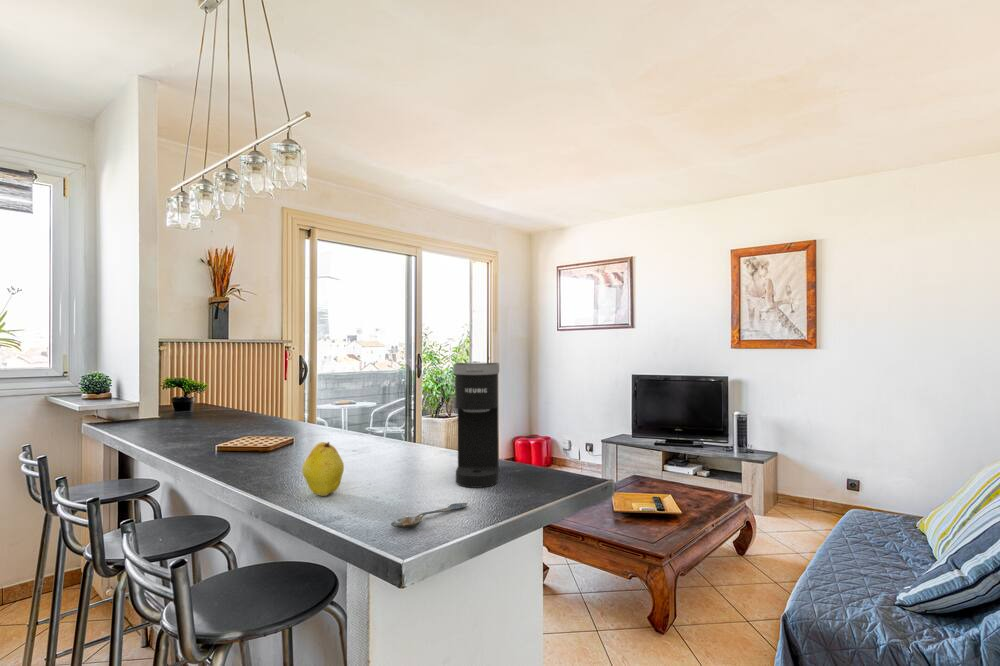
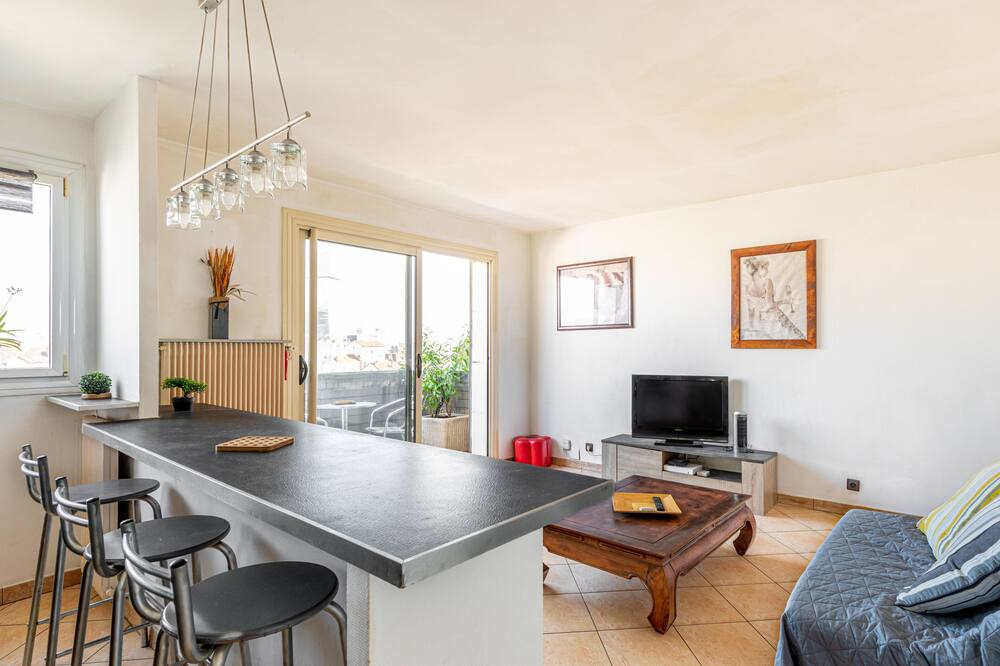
- fruit (323, 467)
- coffee maker (478, 418)
- spoon (432, 512)
